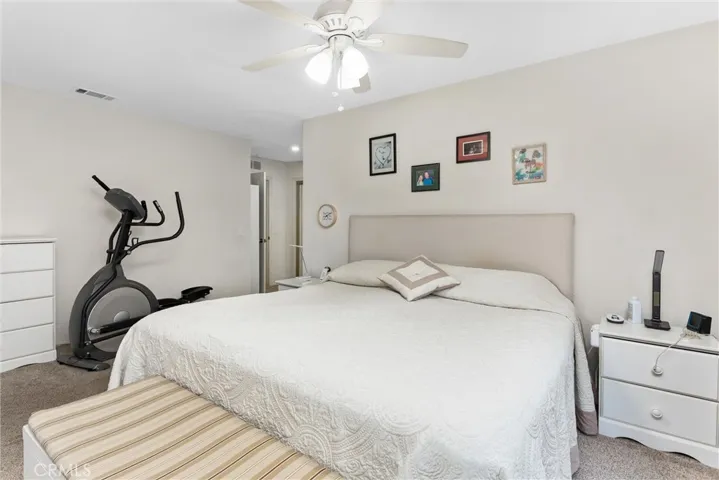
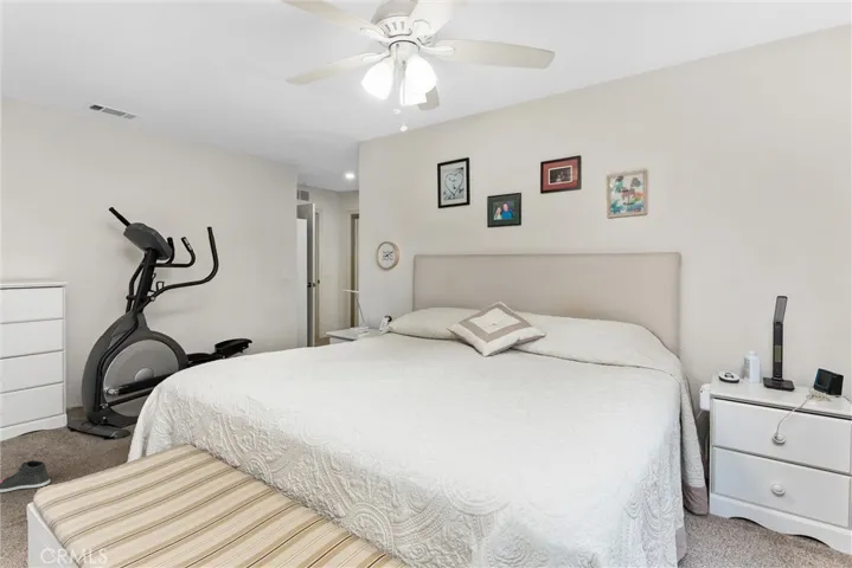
+ sneaker (18, 475)
